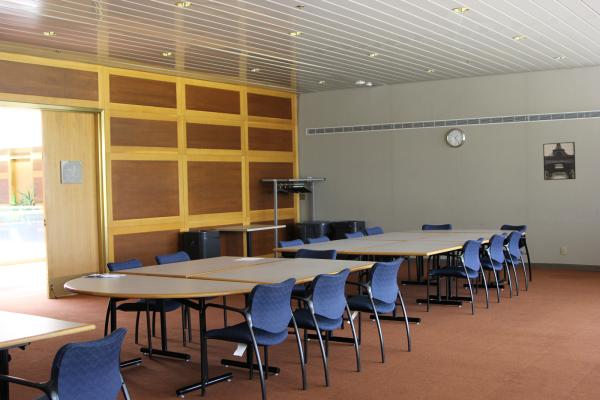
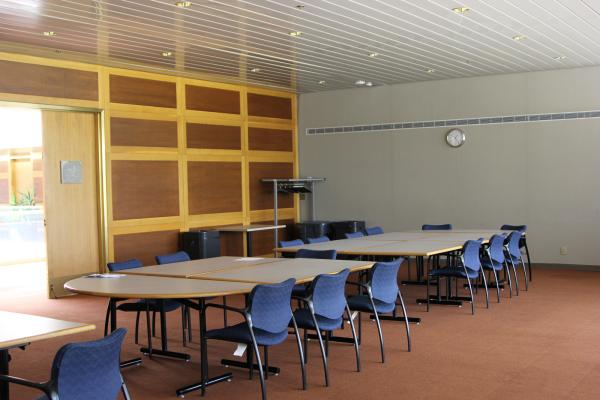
- wall art (559, 161)
